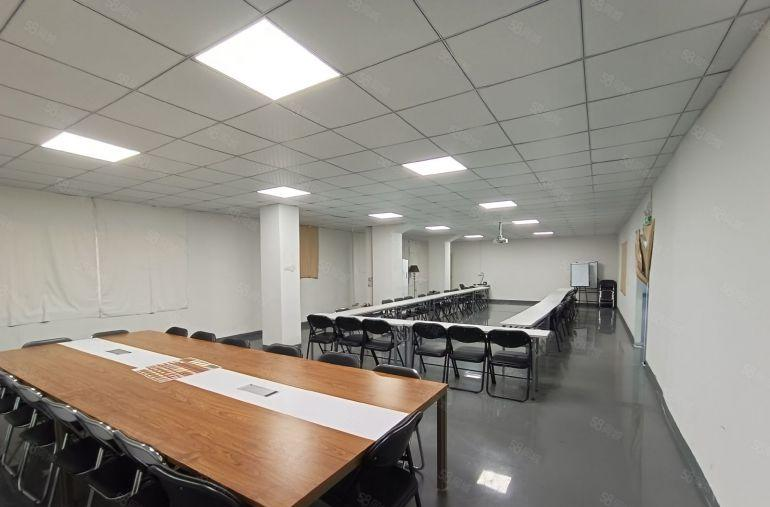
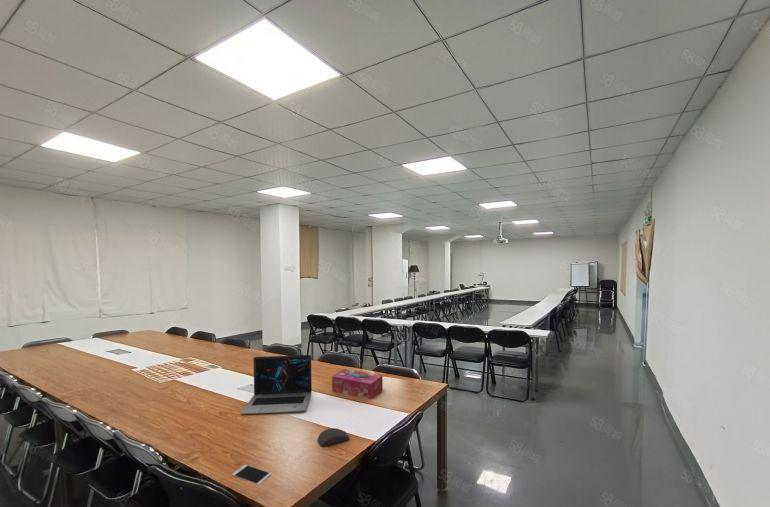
+ laptop (278, 383)
+ tissue box (357, 383)
+ computer mouse (333, 435)
+ smartphone (251, 474)
